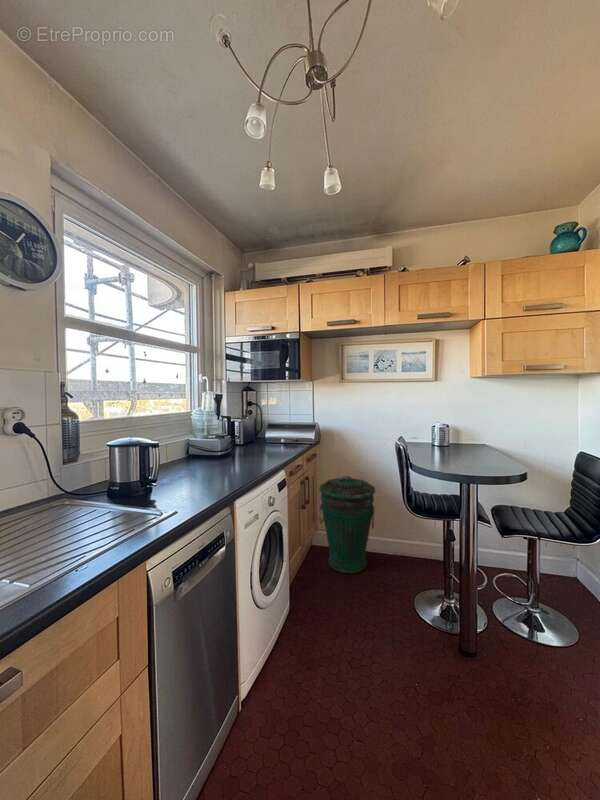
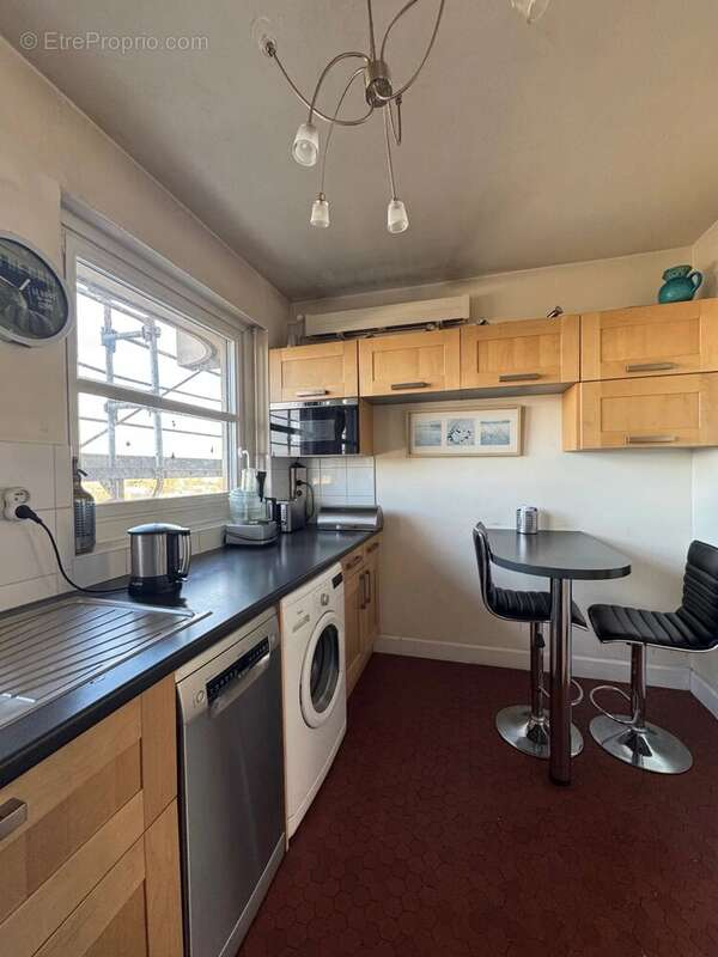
- trash can (347, 519)
